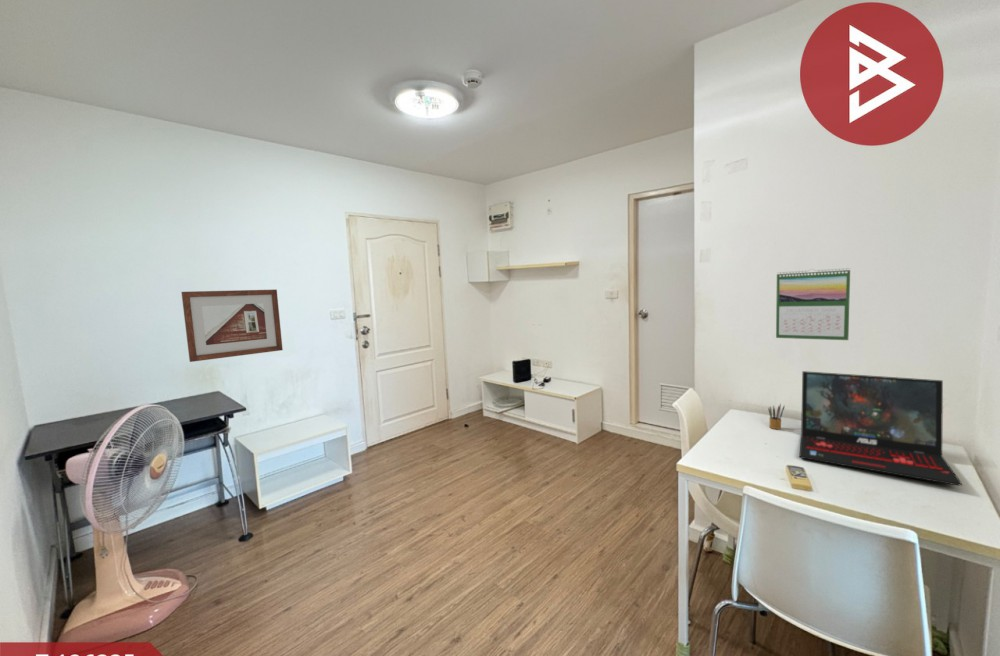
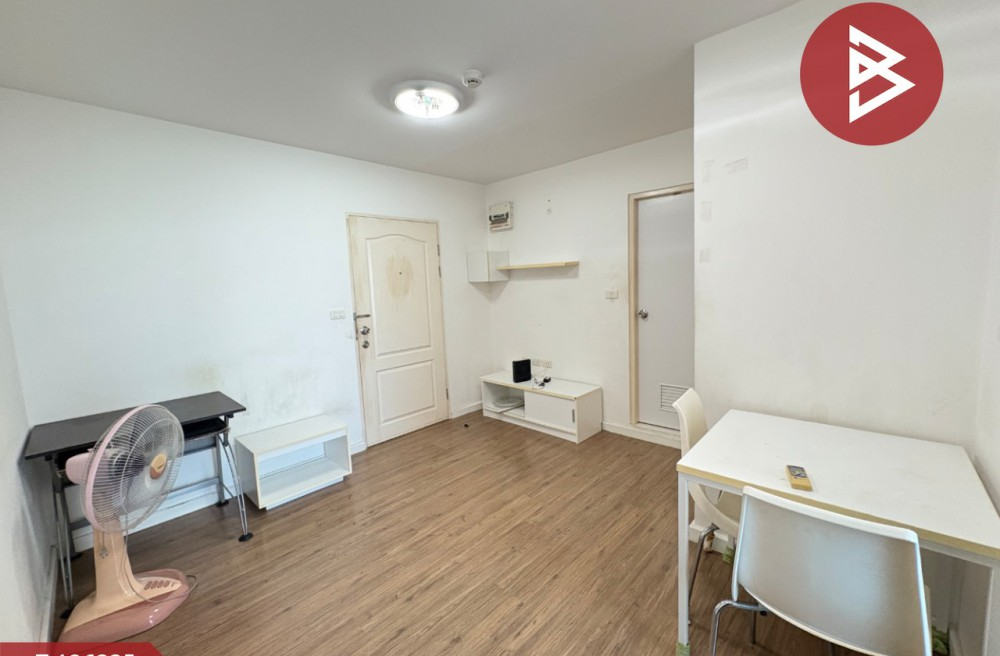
- calendar (811, 304)
- laptop (869, 420)
- pencil box (776, 416)
- picture frame (235, 323)
